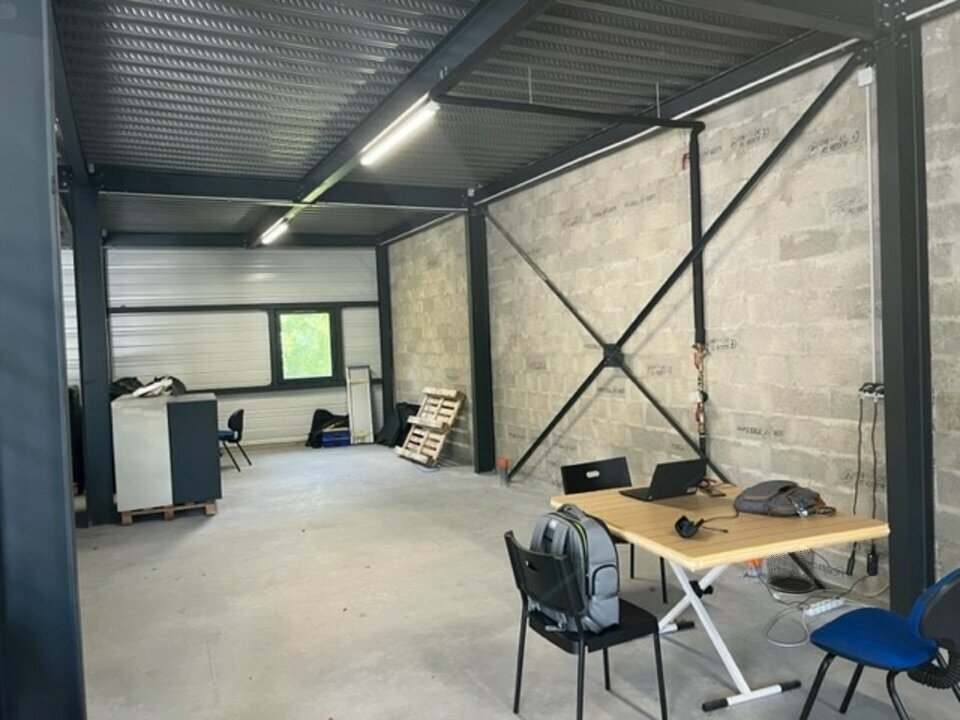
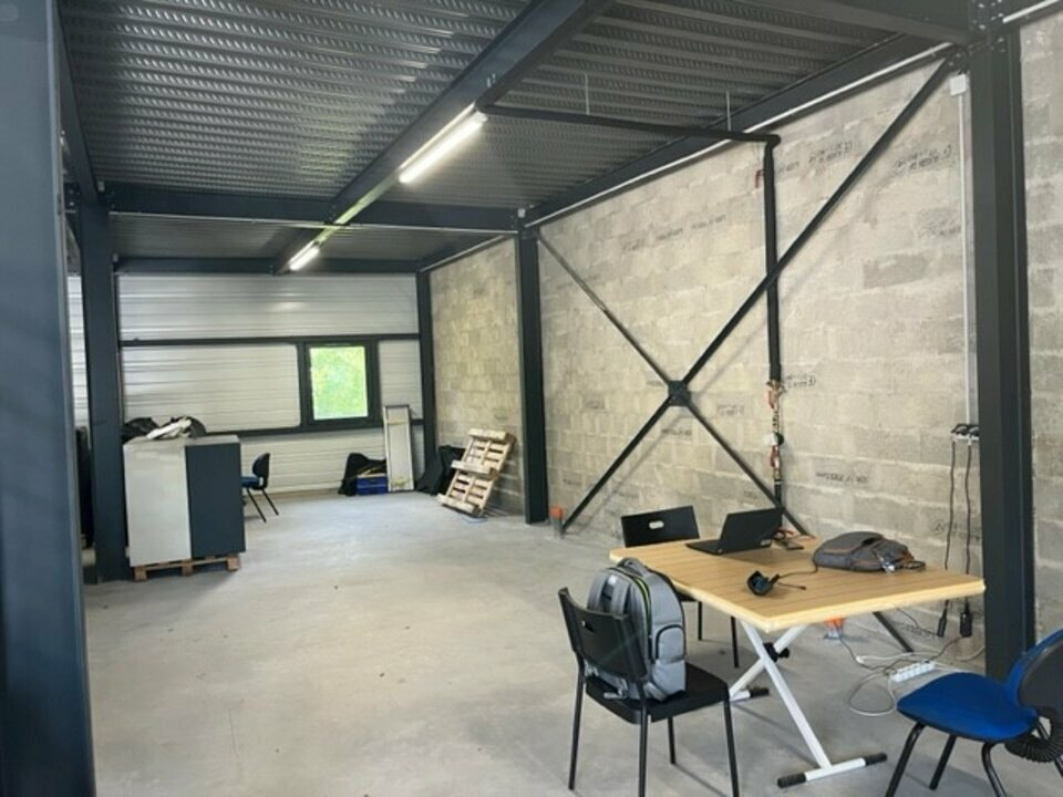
- waste bin (789, 558)
